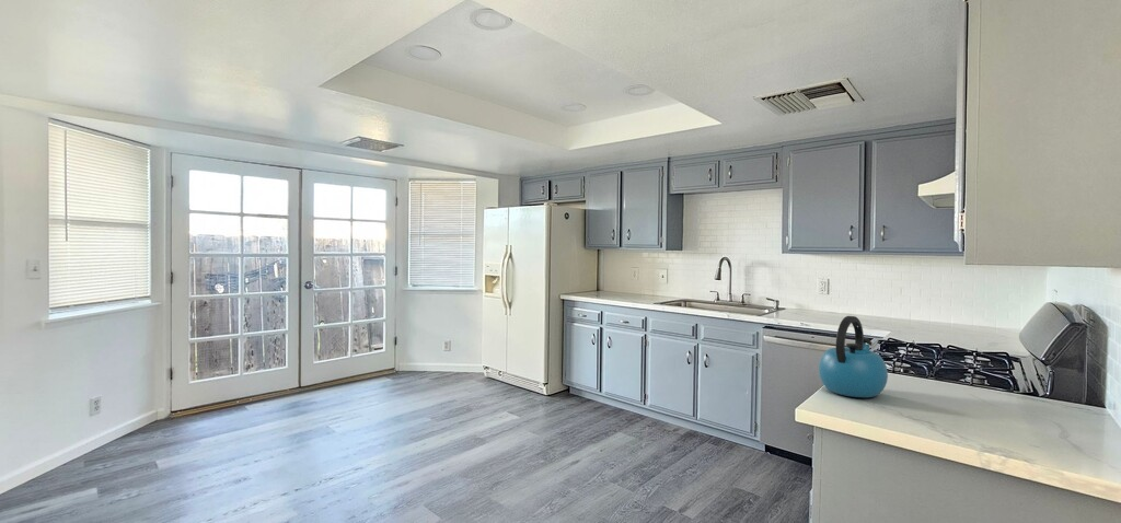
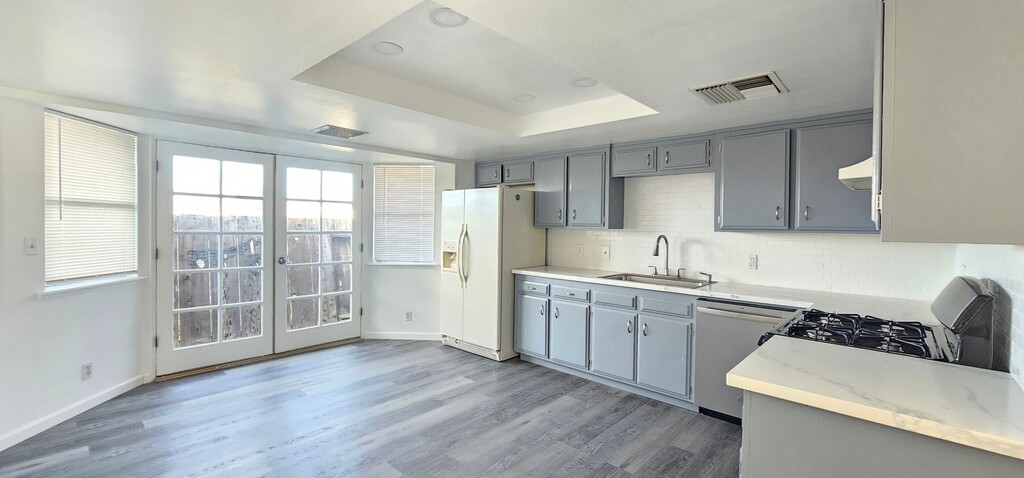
- kettle (853, 353)
